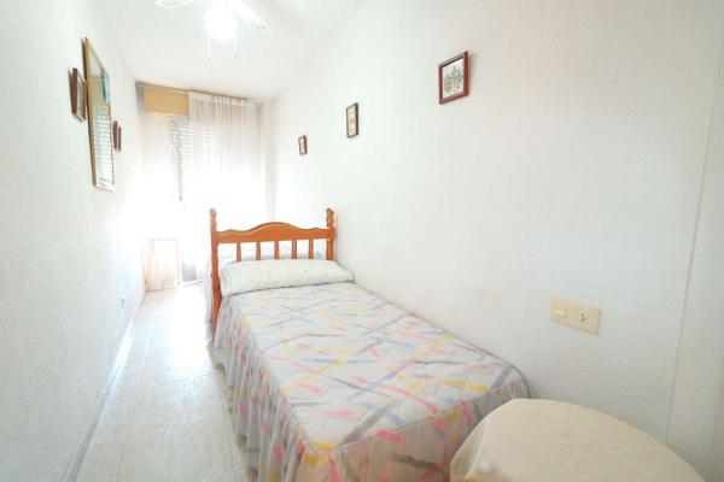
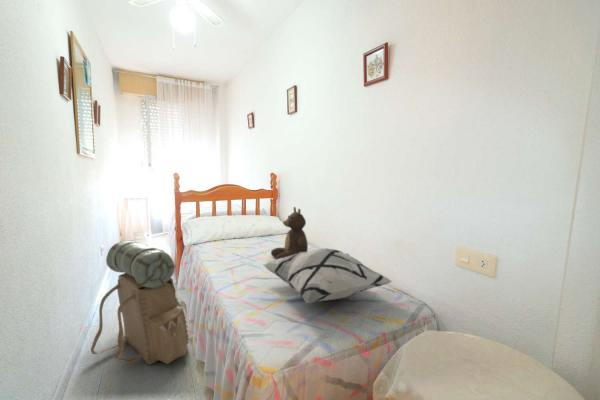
+ decorative pillow (323, 272)
+ teddy bear (289, 233)
+ backpack (140, 296)
